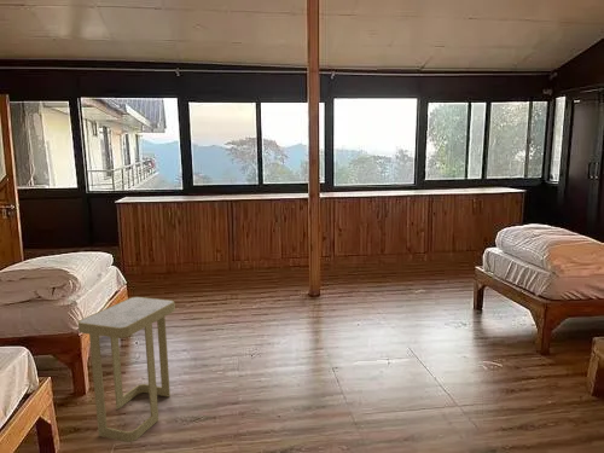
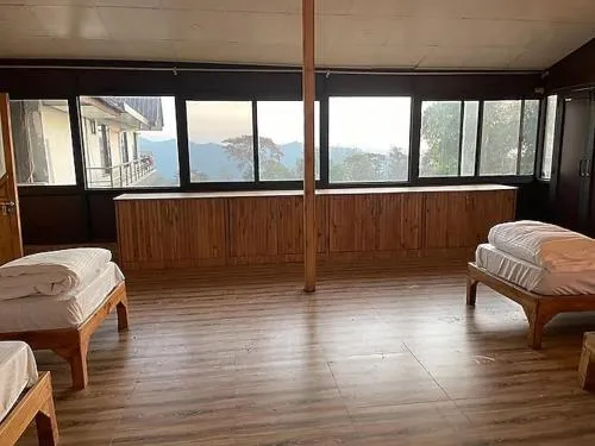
- side table (120, 364)
